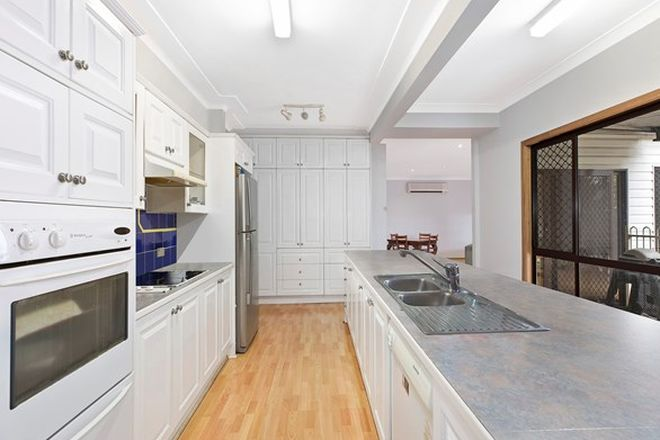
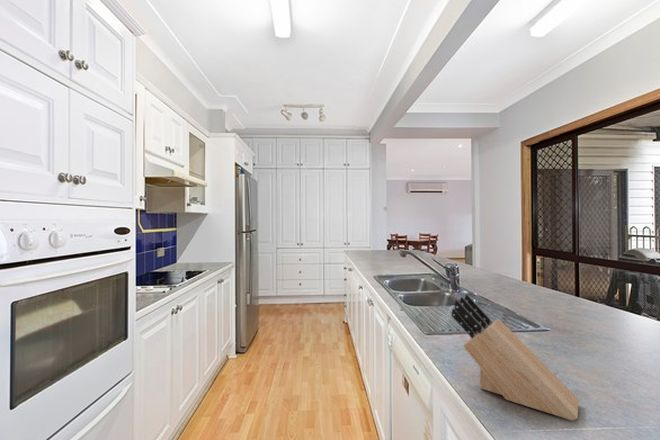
+ knife block (508, 347)
